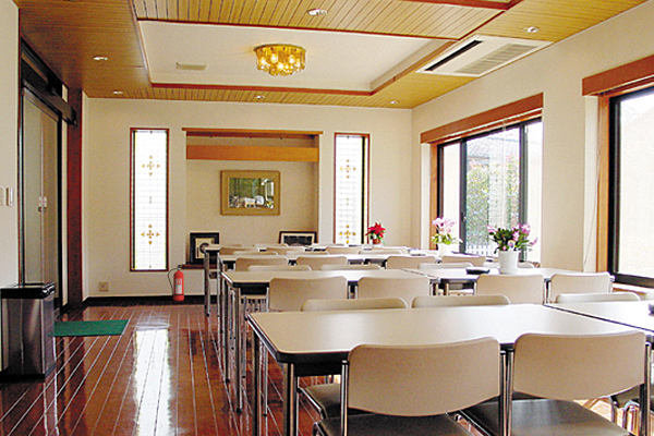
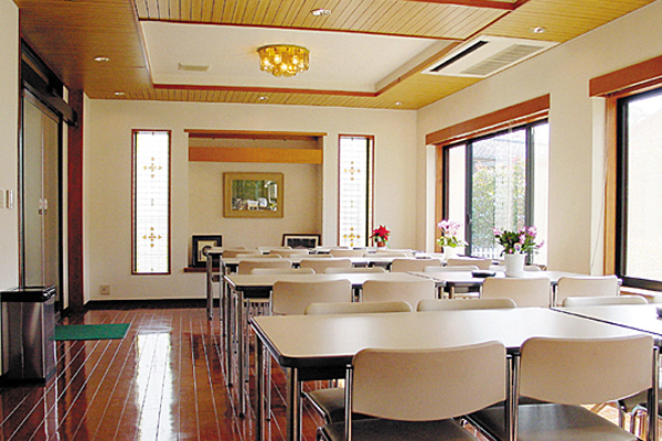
- fire extinguisher (177, 281)
